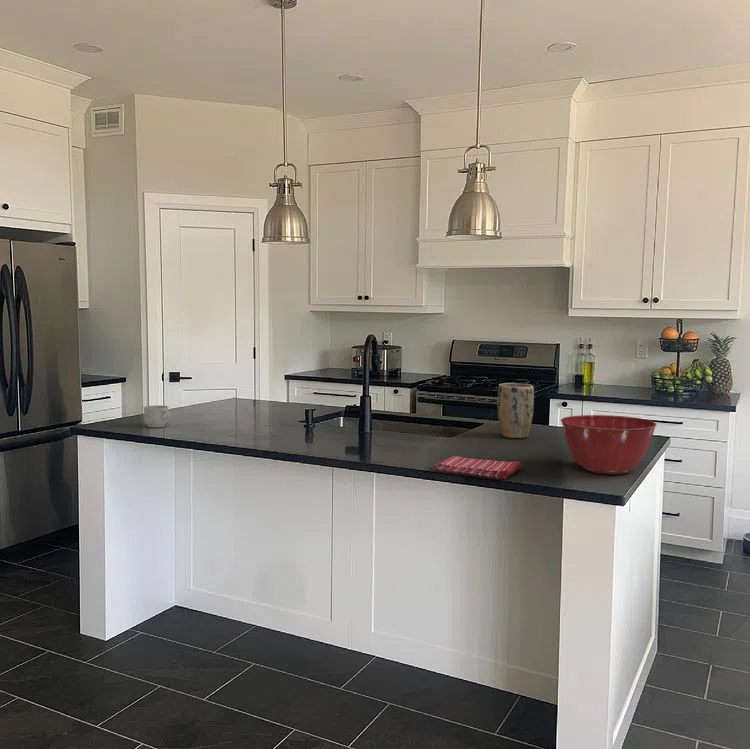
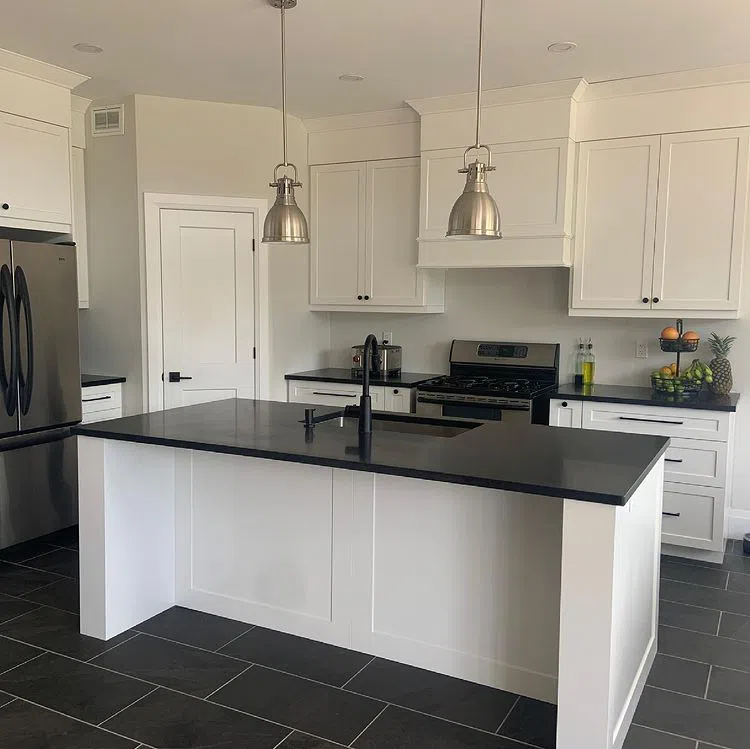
- dish towel (478, 465)
- plant pot (515, 410)
- mug (158, 416)
- mixing bowl (606, 445)
